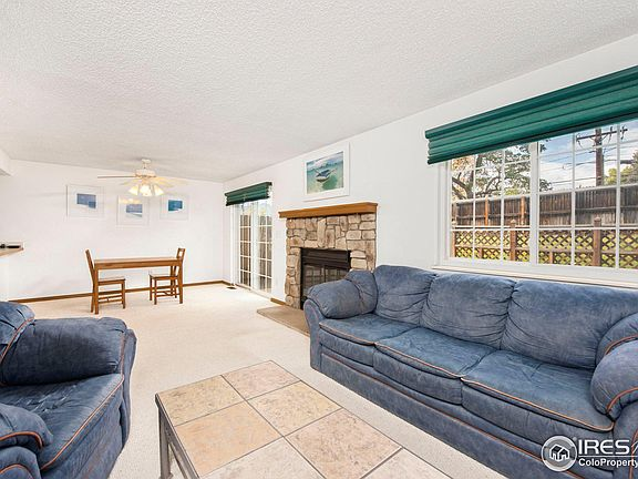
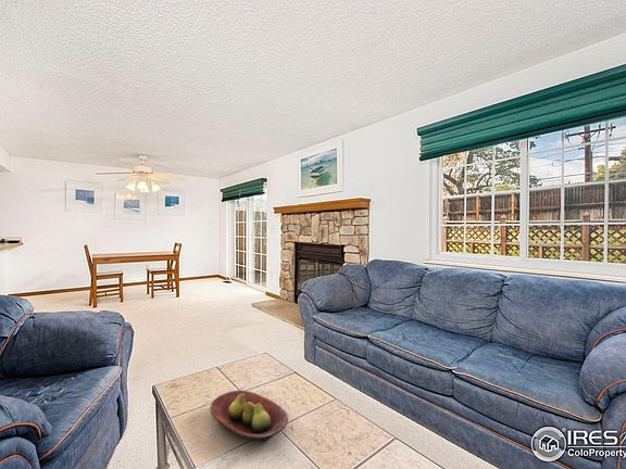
+ fruit bowl (248, 411)
